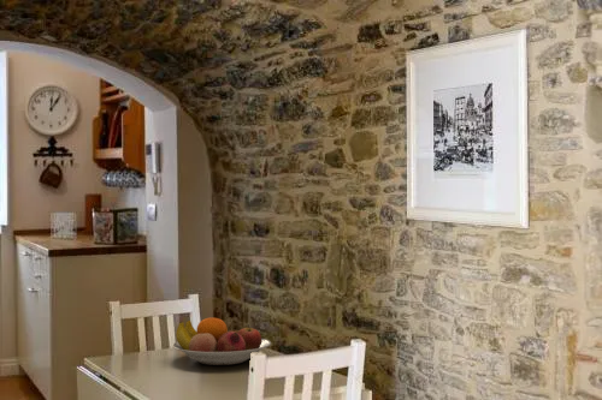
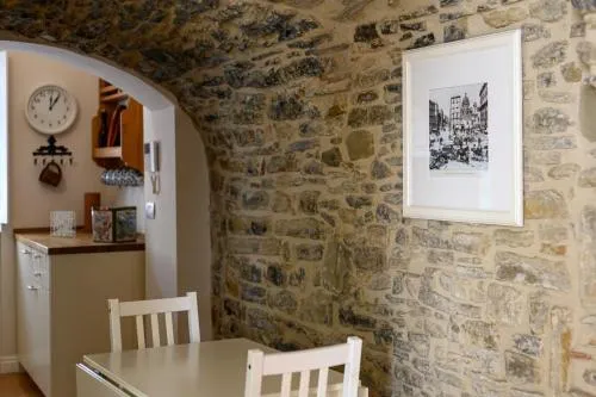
- fruit bowl (222, 339)
